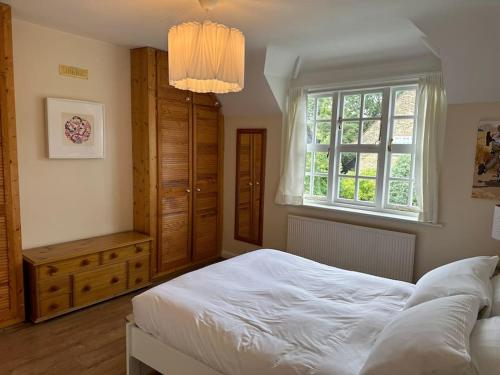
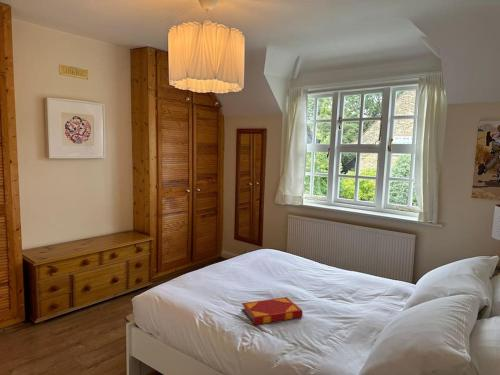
+ hardback book (271, 310)
